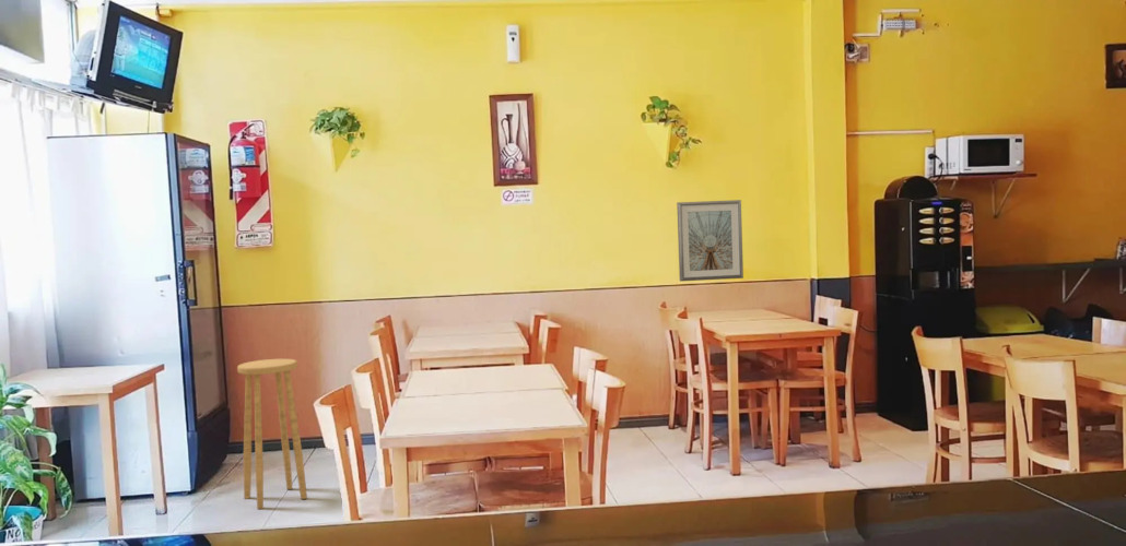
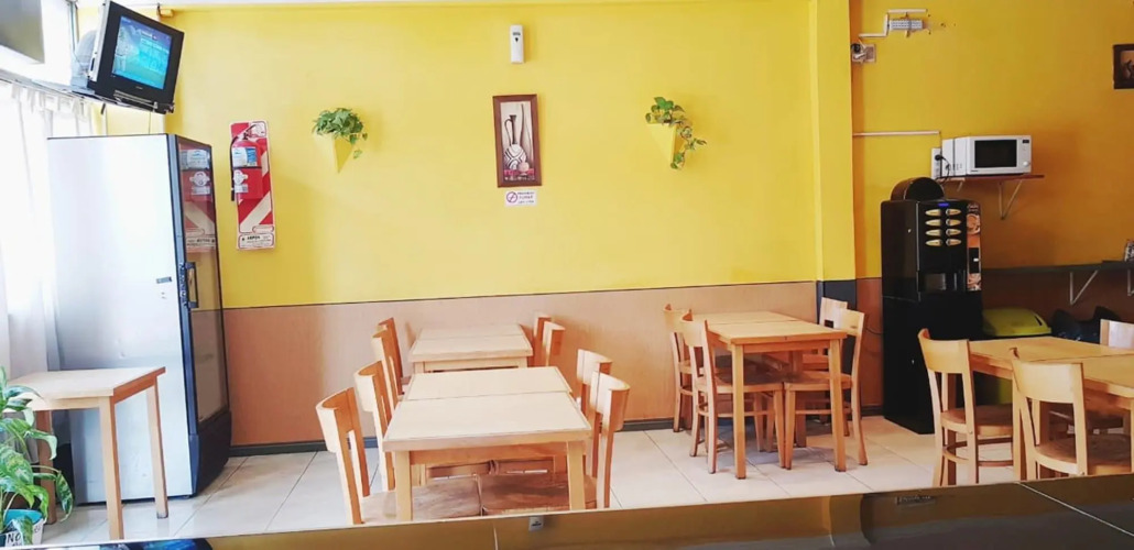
- stool (280, 428)
- picture frame (709, 240)
